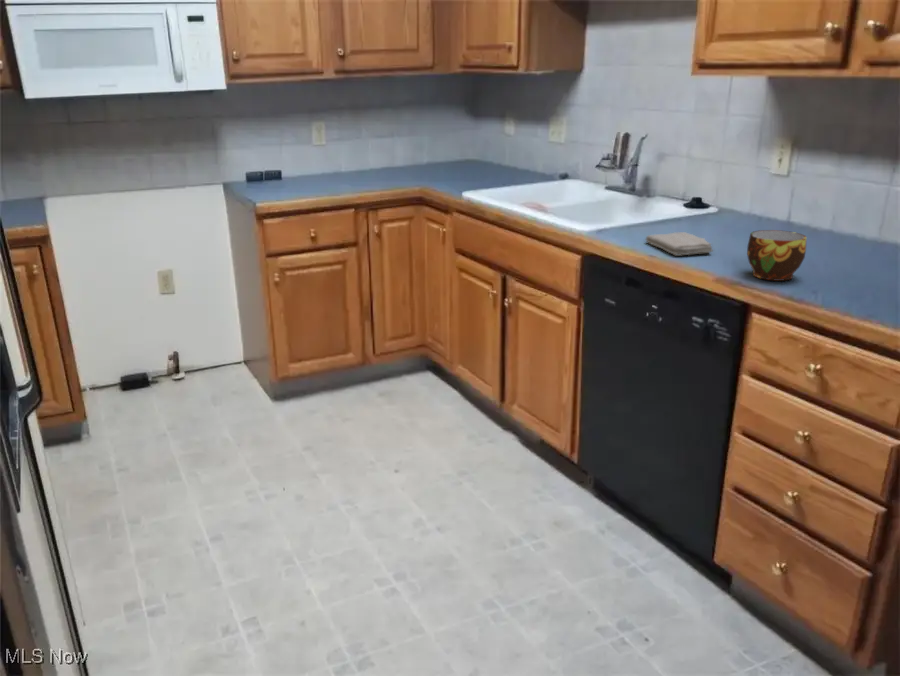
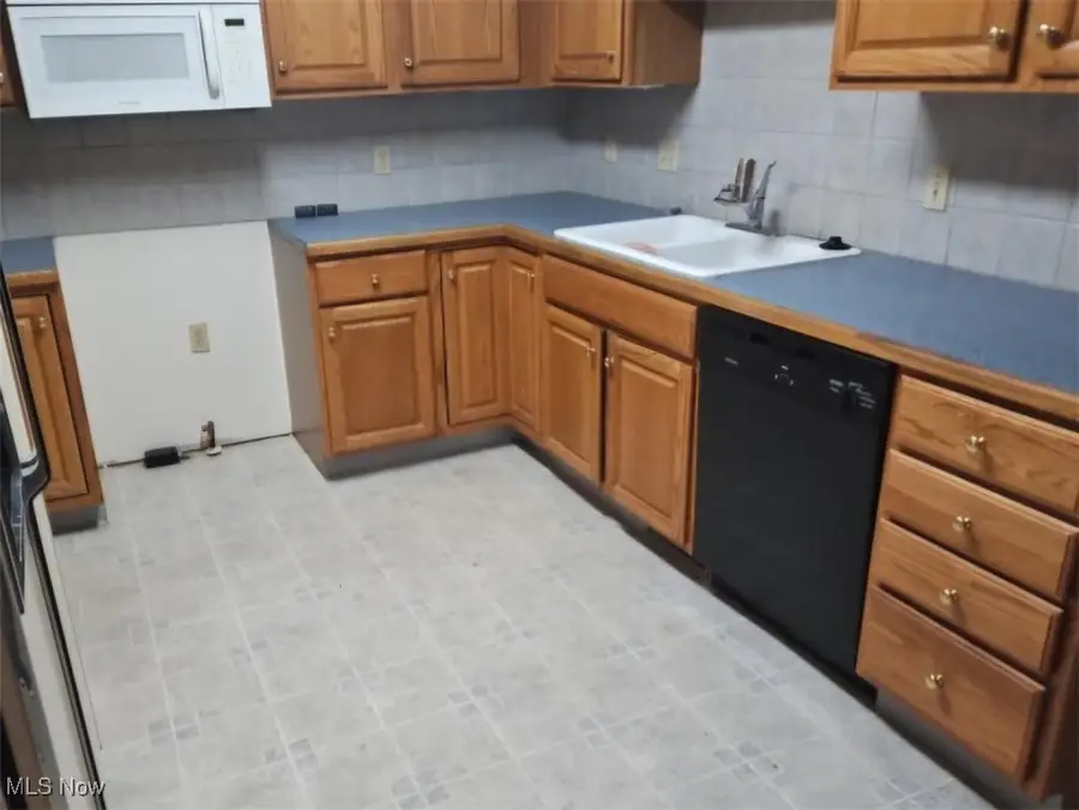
- washcloth (679, 242)
- cup (773, 255)
